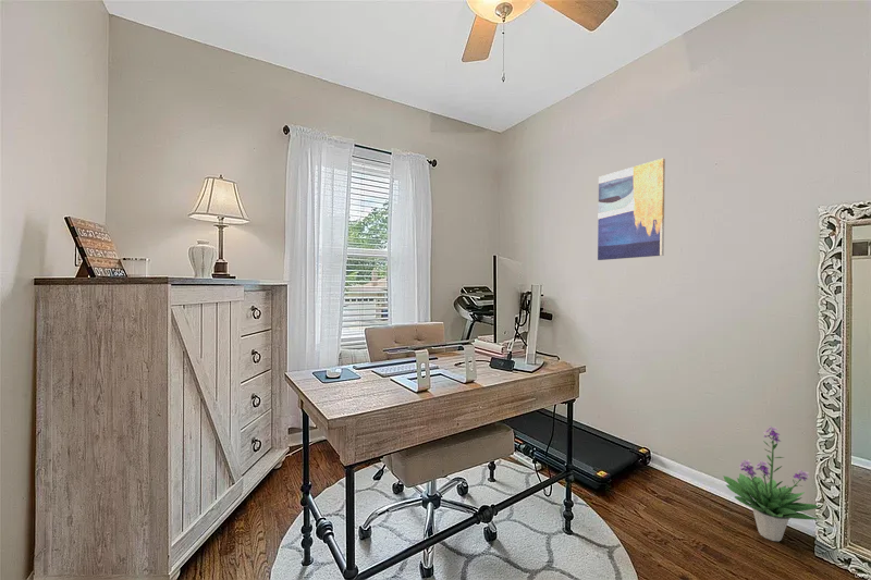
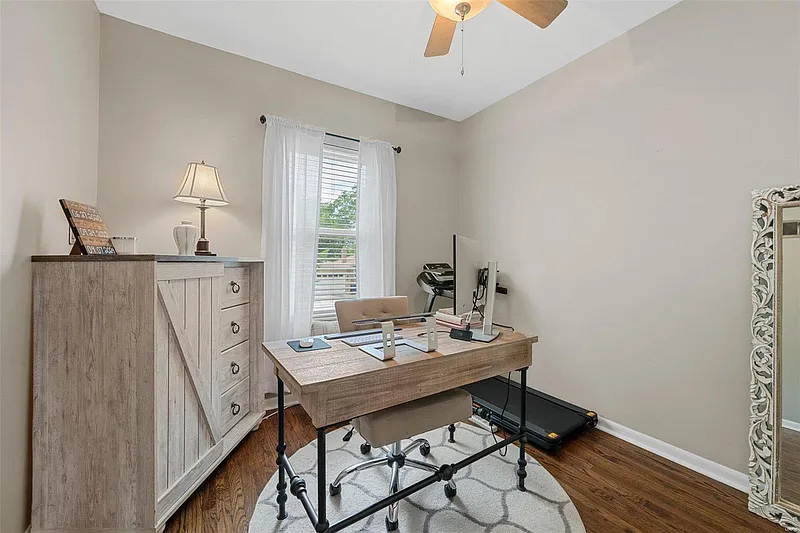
- potted plant (769, 482)
- wall art (628, 213)
